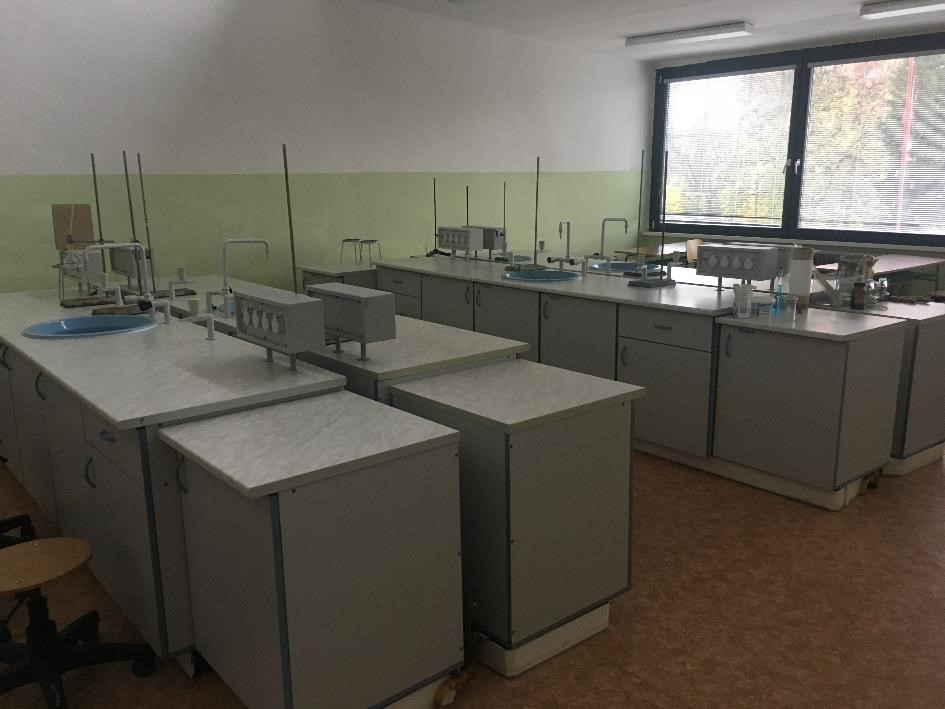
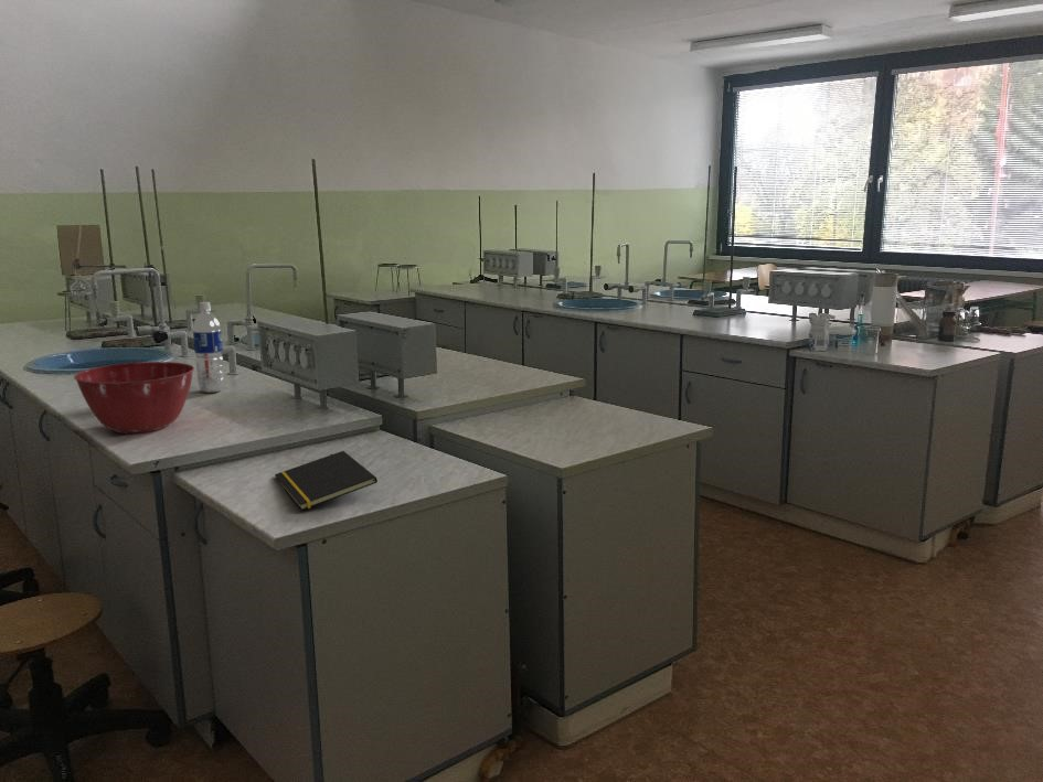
+ mixing bowl (138, 399)
+ notepad (323, 478)
+ water bottle (207, 346)
